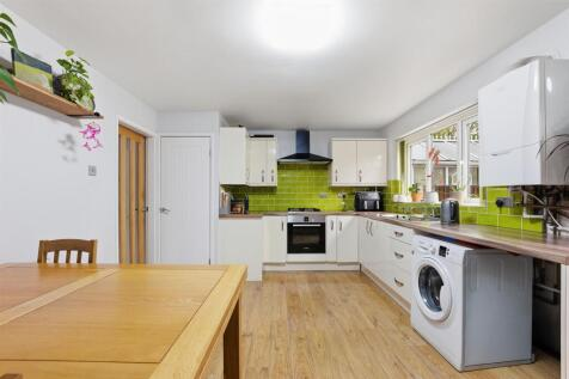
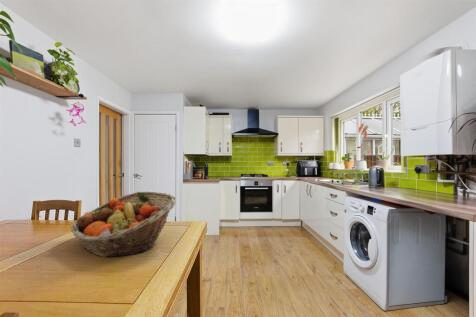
+ fruit basket (126, 219)
